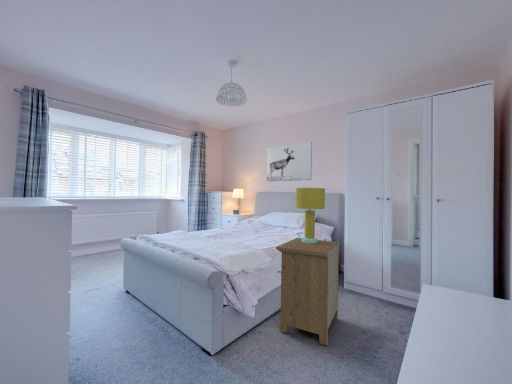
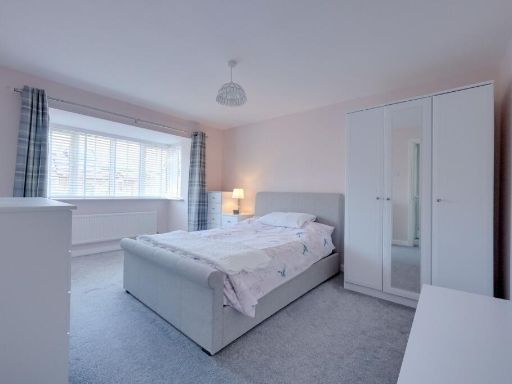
- wall art (287, 163)
- table lamp (309, 214)
- nightstand (309, 284)
